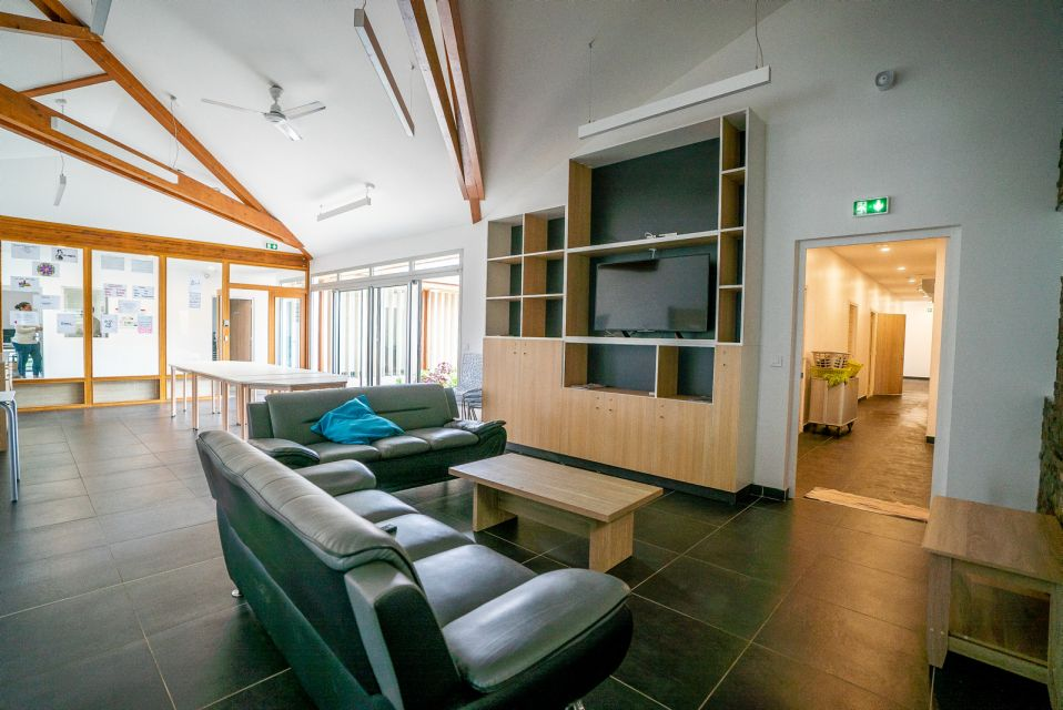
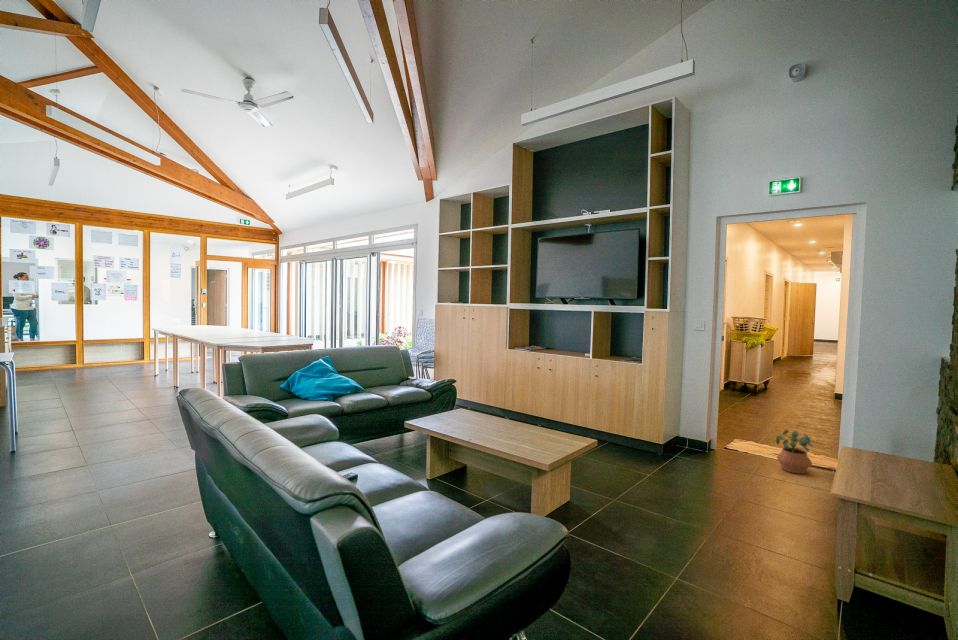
+ potted plant (794, 449)
